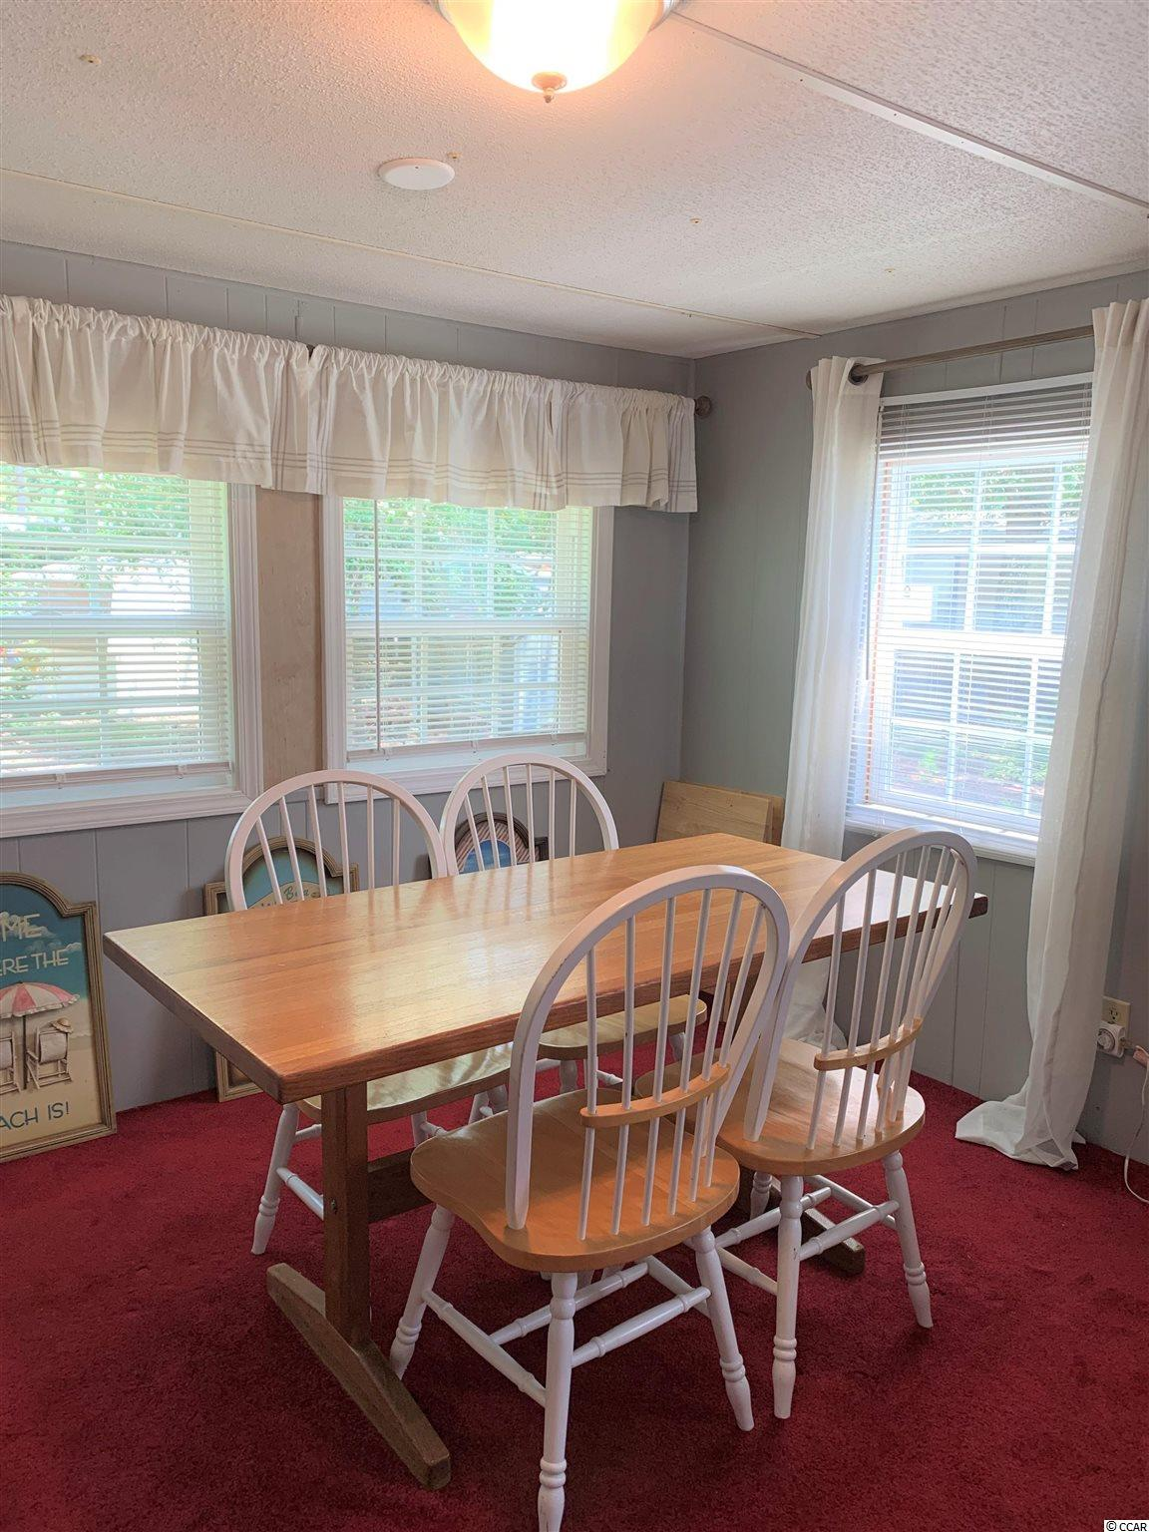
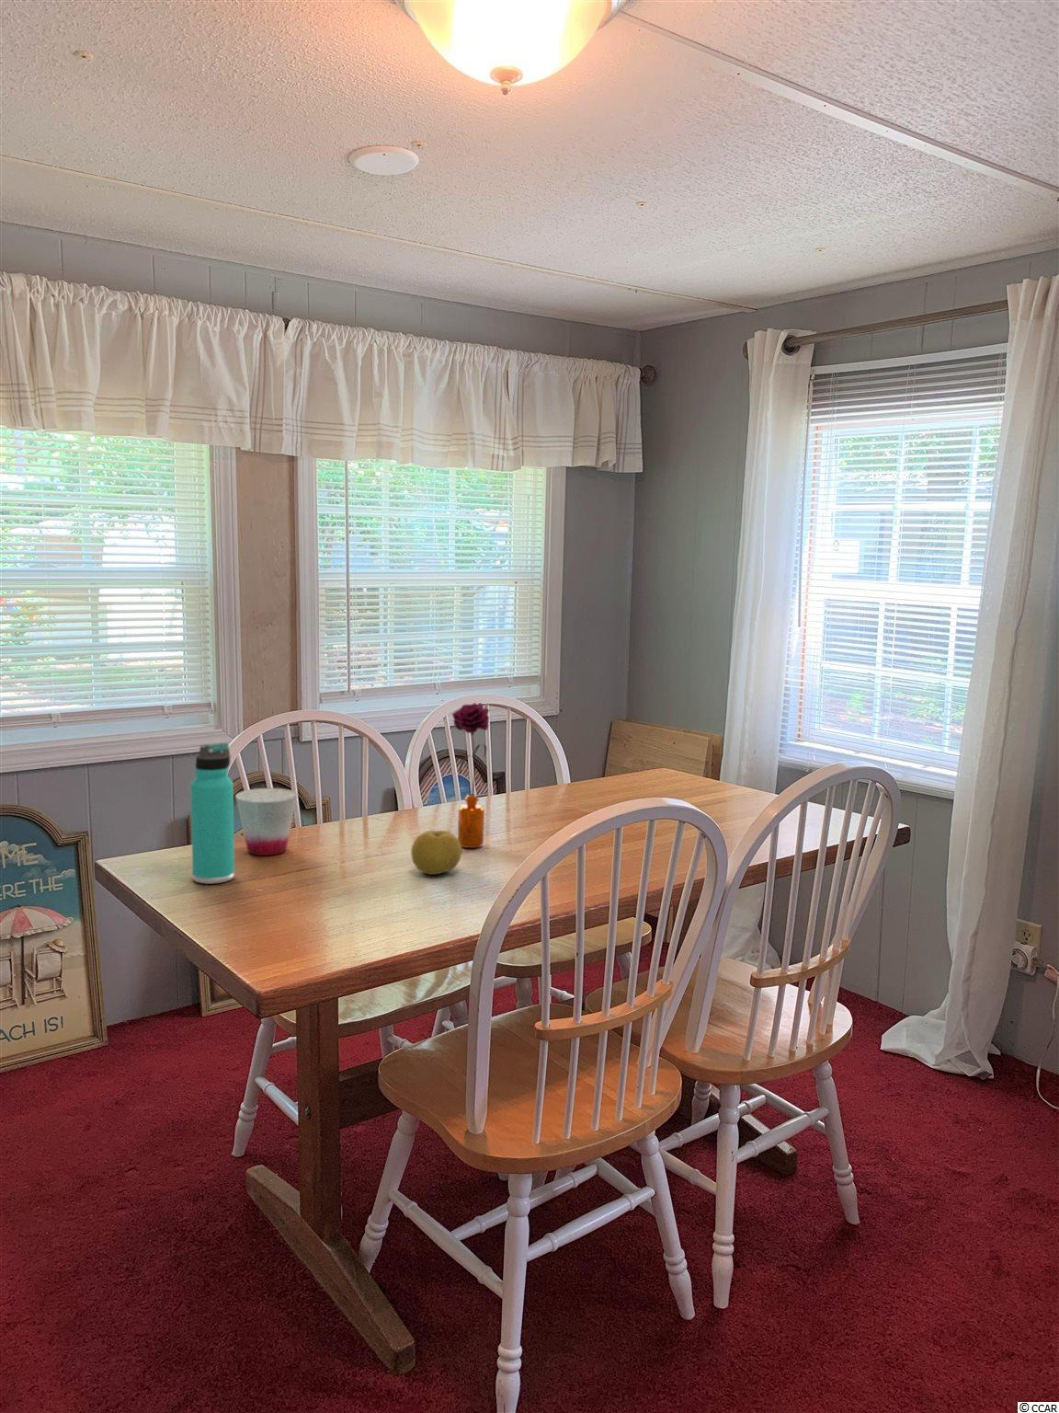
+ flower (474, 773)
+ cup (267, 822)
+ thermos bottle (212, 811)
+ fruit (436, 851)
